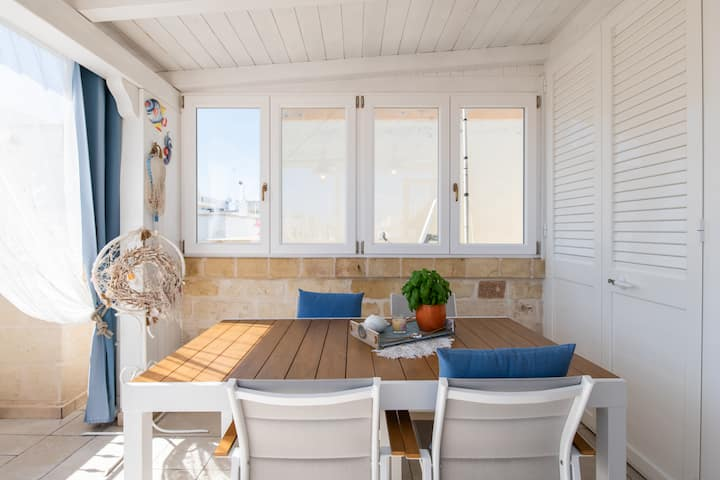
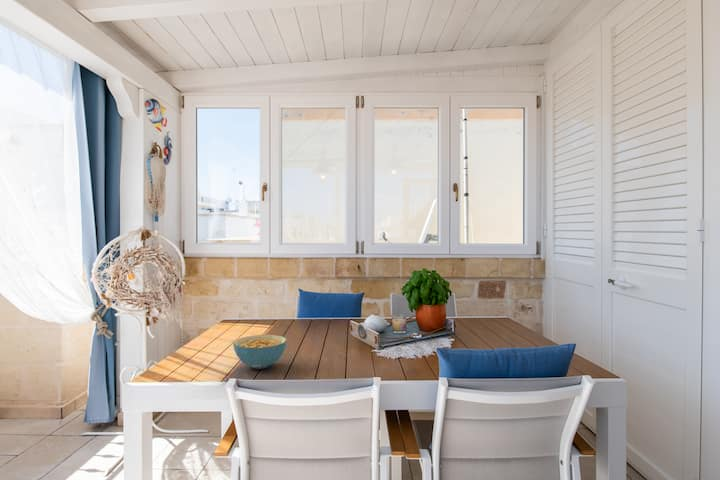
+ cereal bowl (260, 353)
